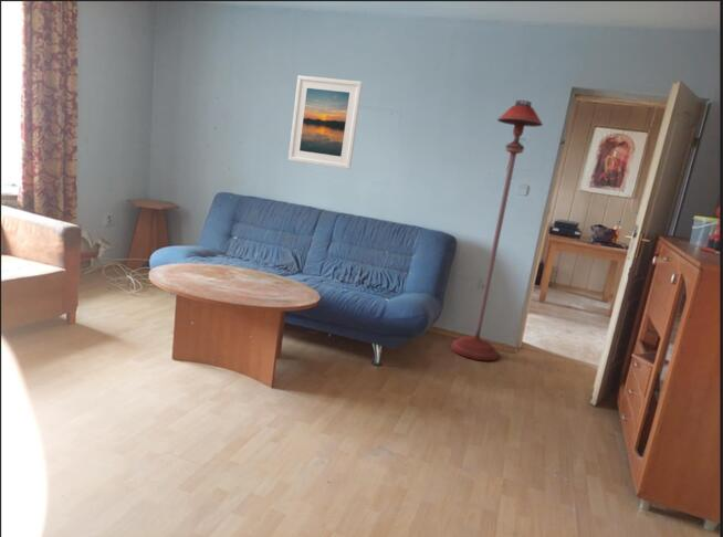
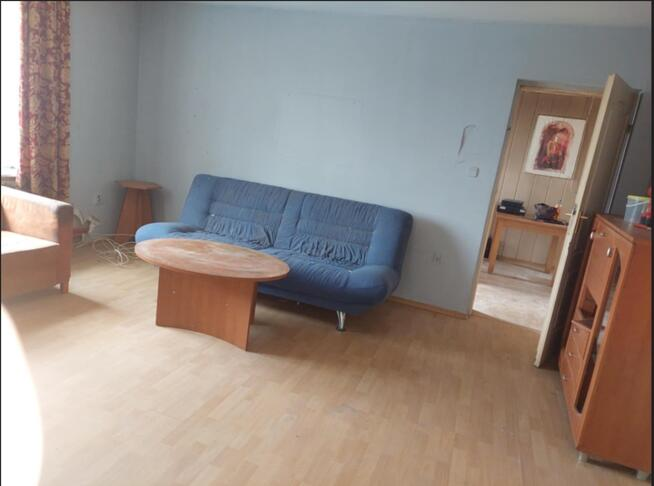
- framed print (324, 122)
- floor lamp (497, 232)
